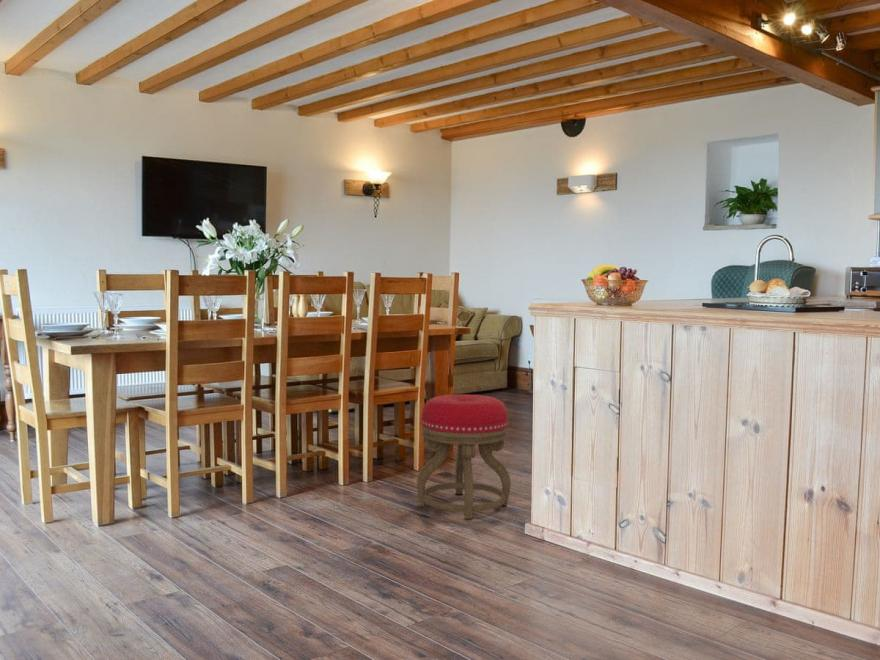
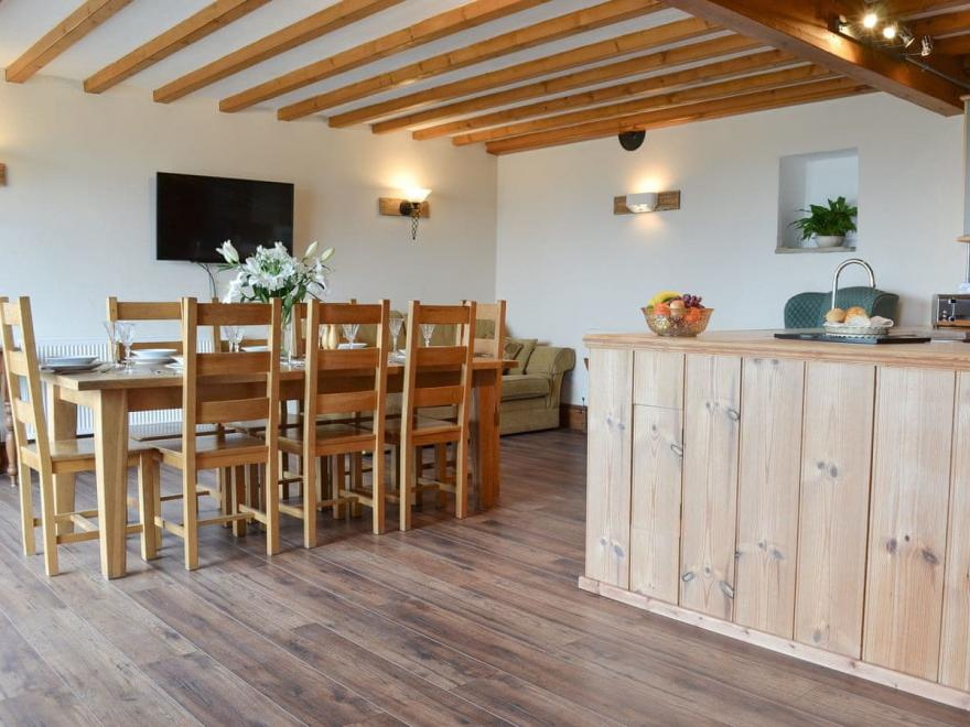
- stool (464, 452)
